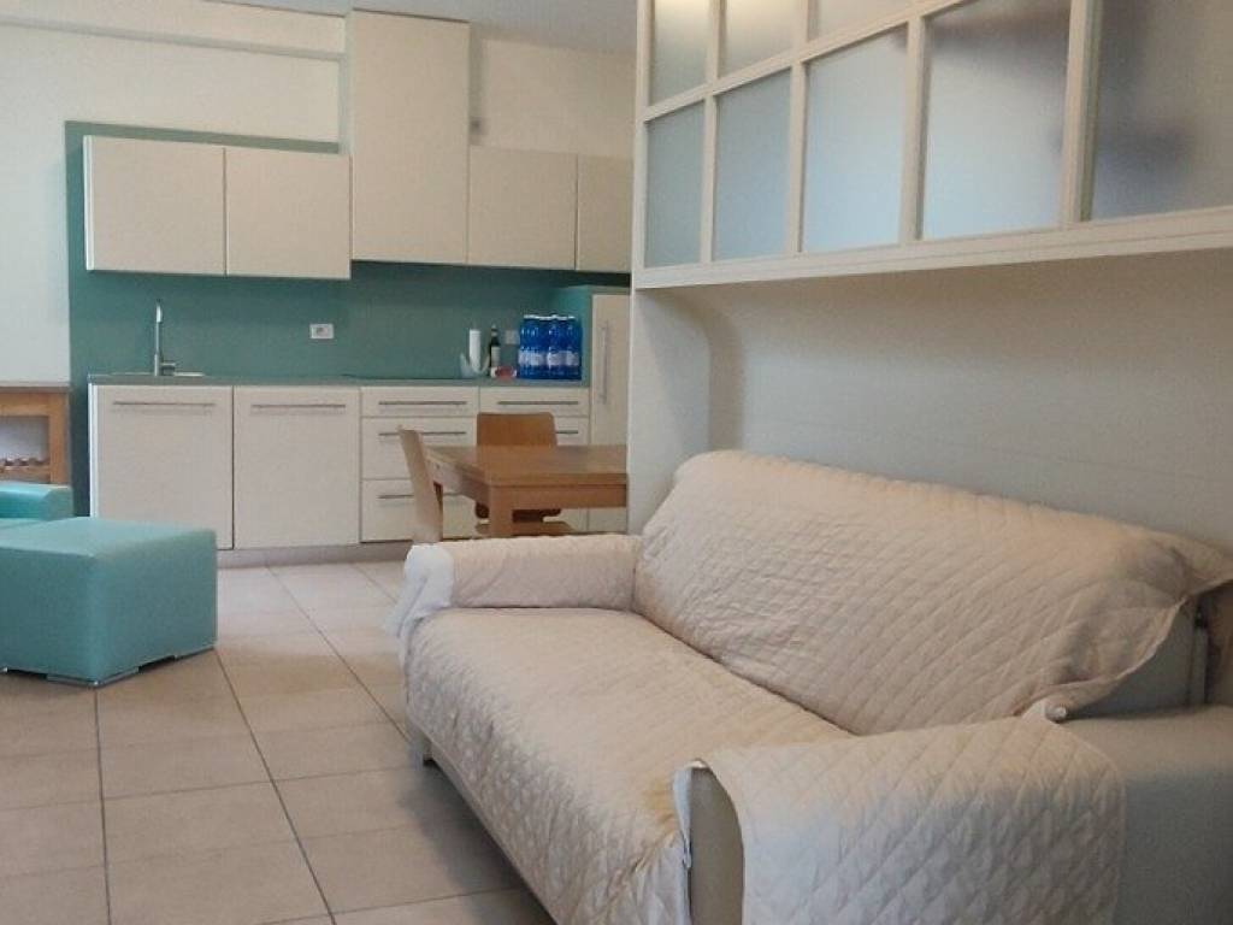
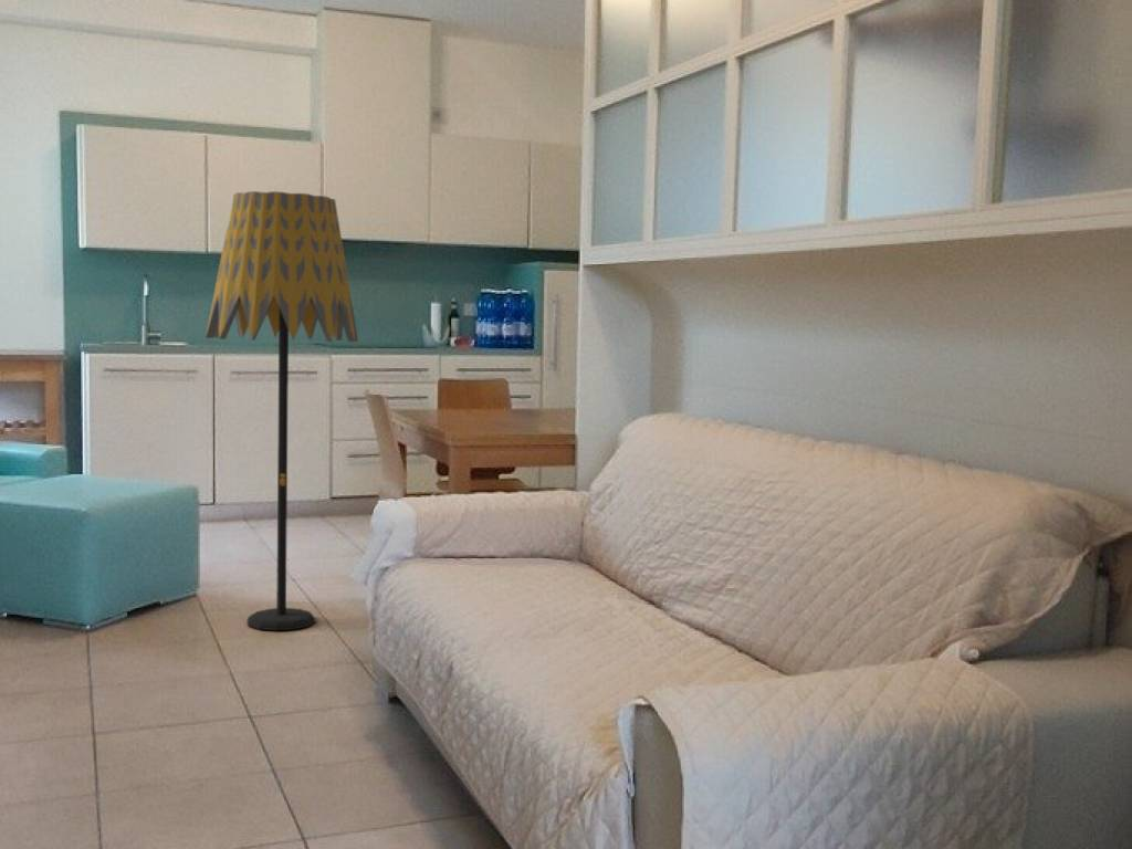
+ floor lamp (283, 412)
